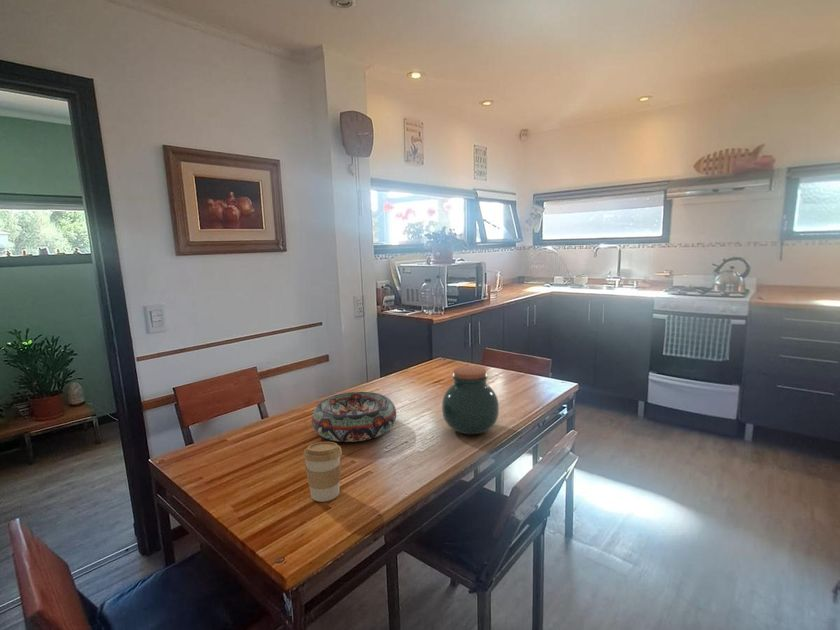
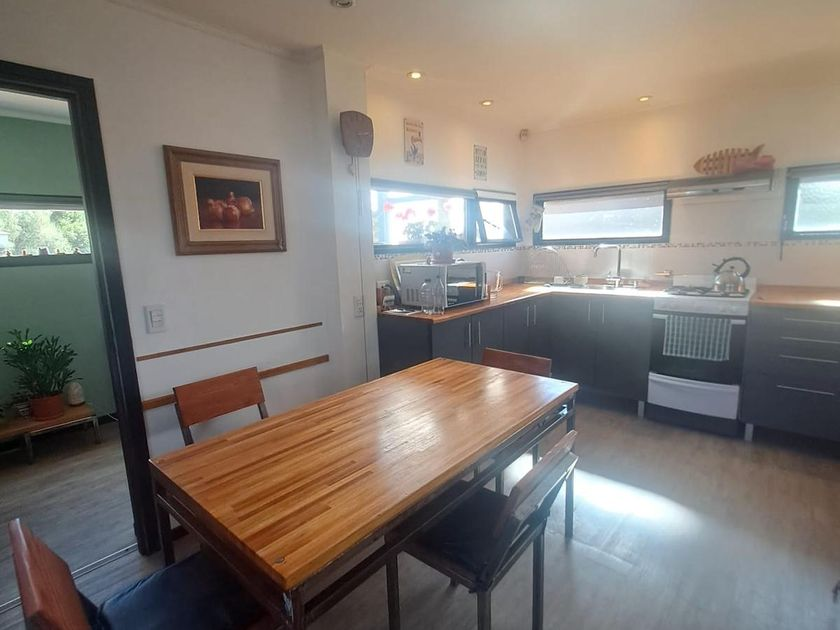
- coffee cup (323, 469)
- decorative bowl (354, 415)
- jar (470, 399)
